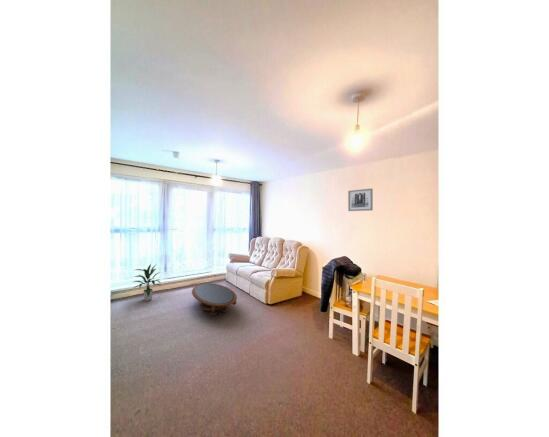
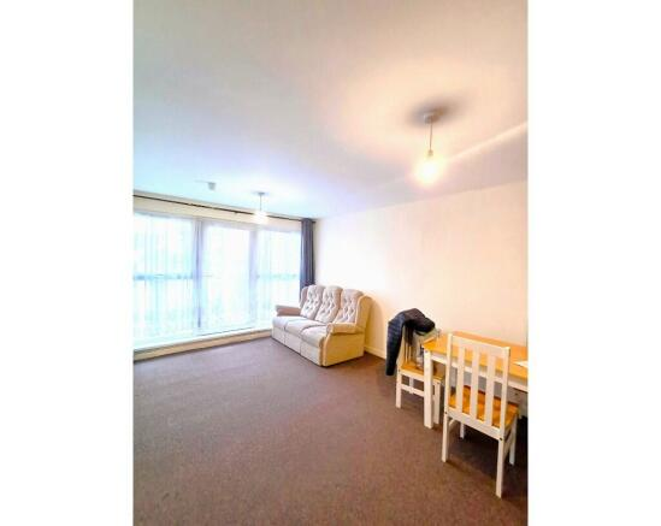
- wall art (359, 200)
- coffee table (213, 299)
- indoor plant (147, 282)
